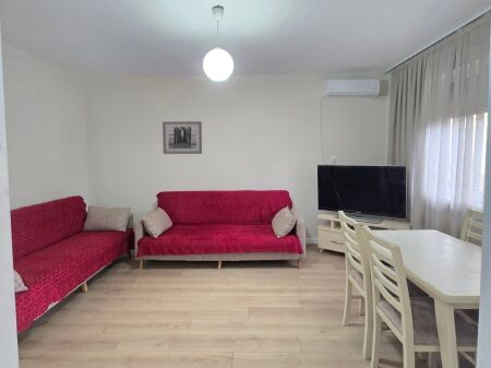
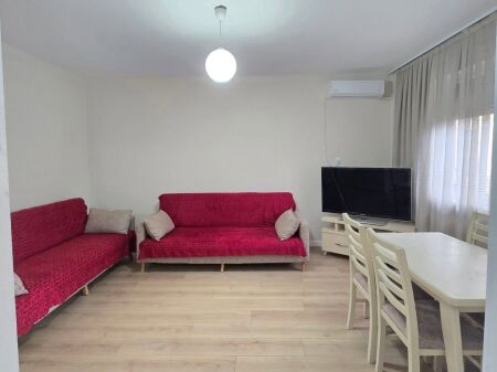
- wall art (182, 138)
